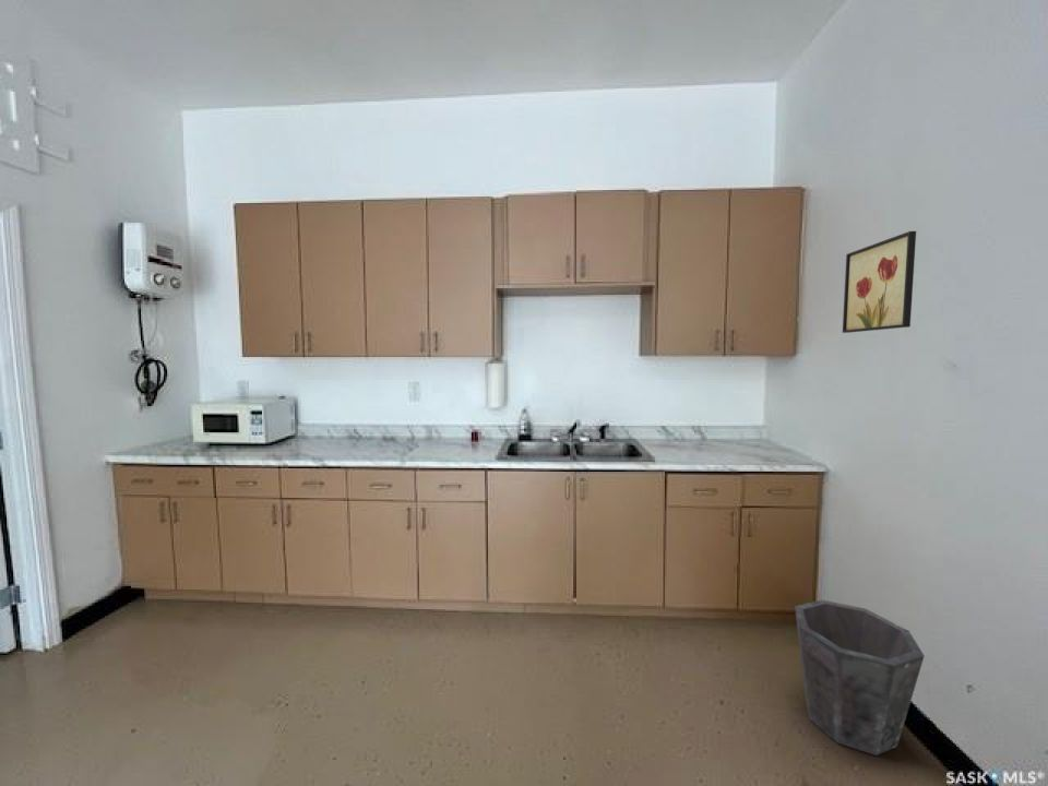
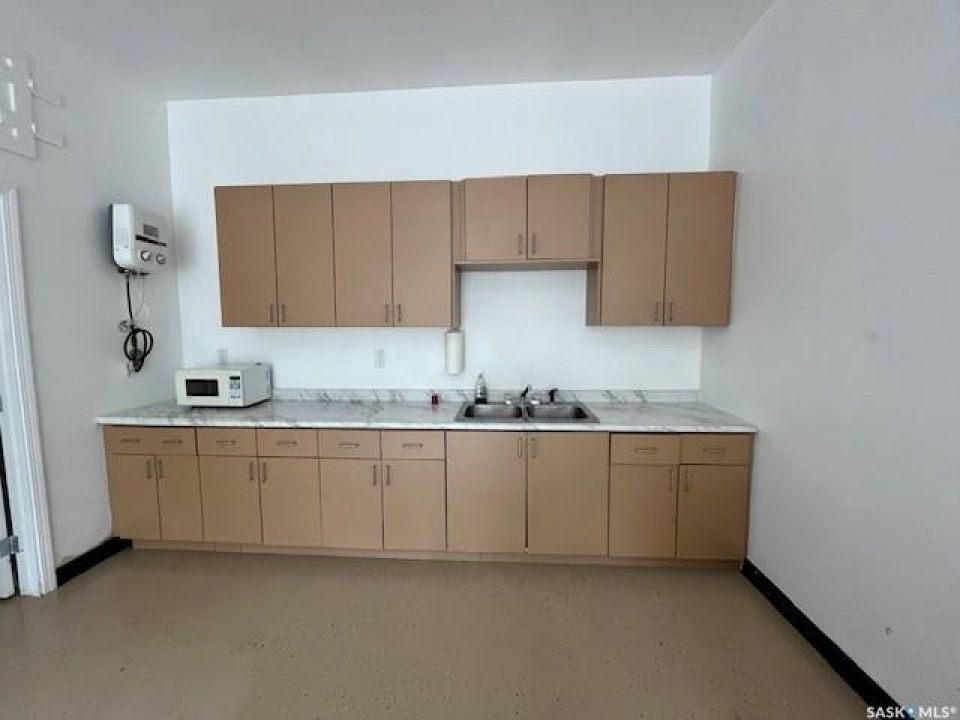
- wall art (877, 287)
- waste bin (850, 675)
